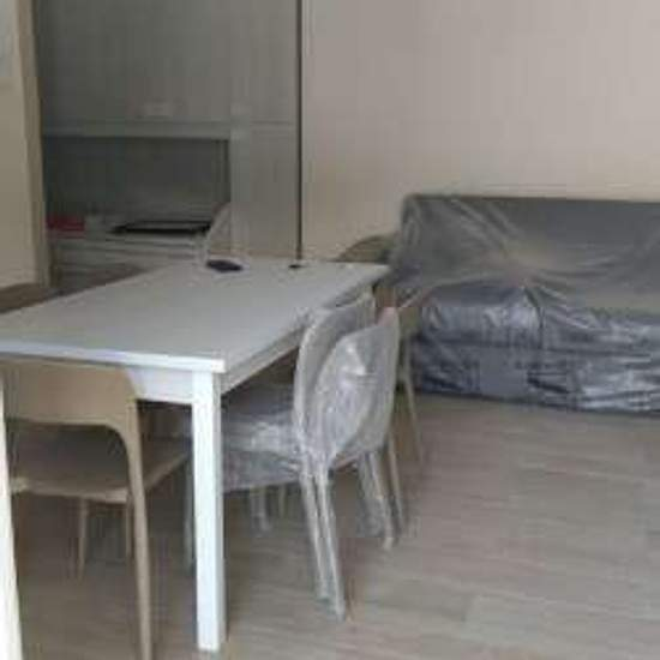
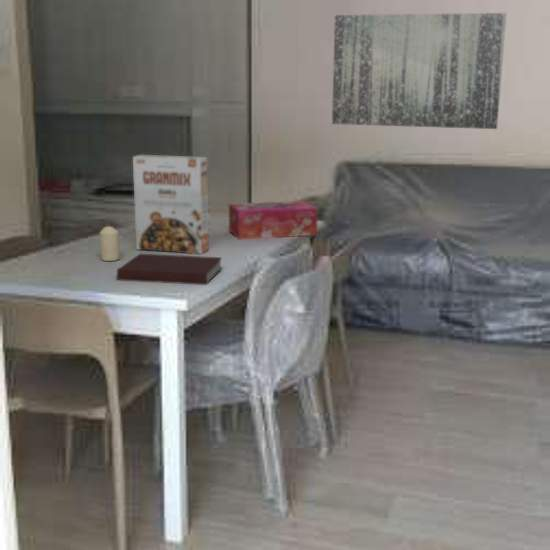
+ tissue box (272, 219)
+ cereal box (171, 204)
+ notebook (171, 268)
+ candle (109, 243)
+ wall art (415, 71)
